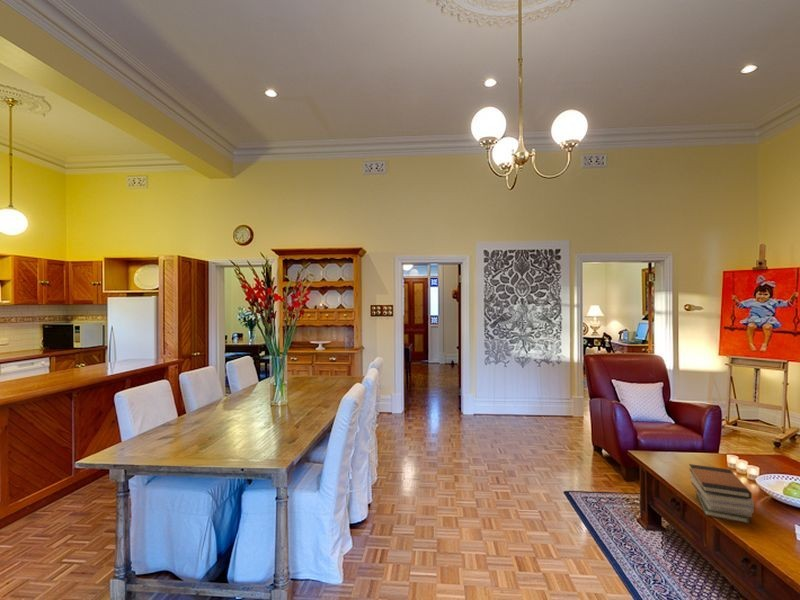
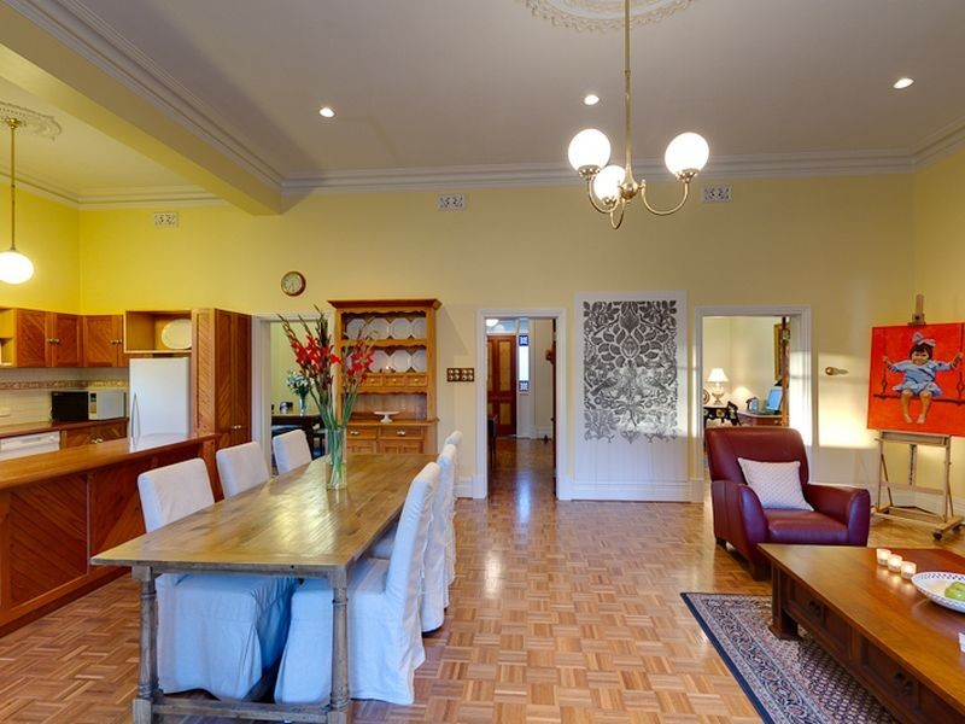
- book stack (719, 492)
